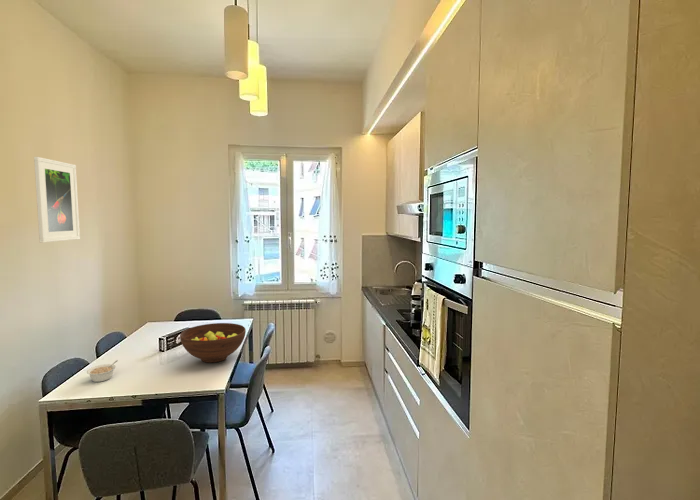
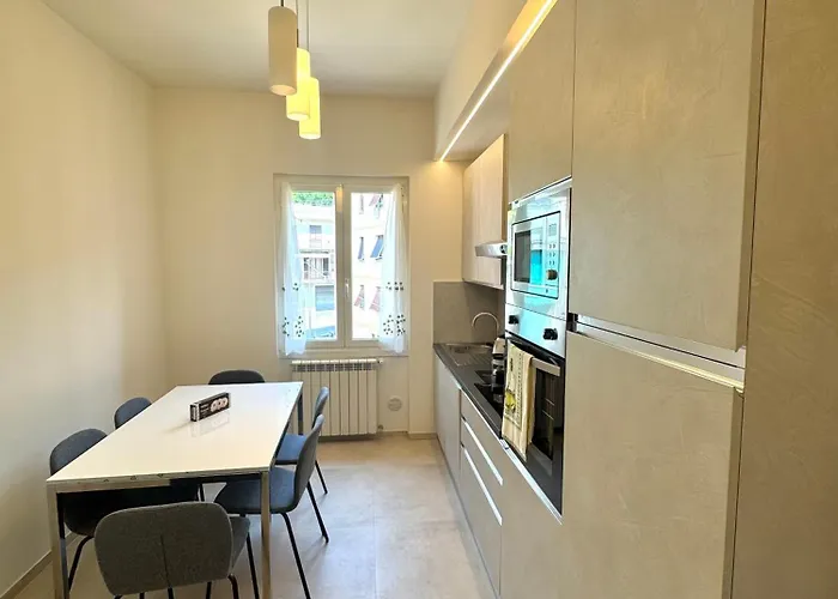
- legume (102, 372)
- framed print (58, 201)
- fruit bowl (214, 345)
